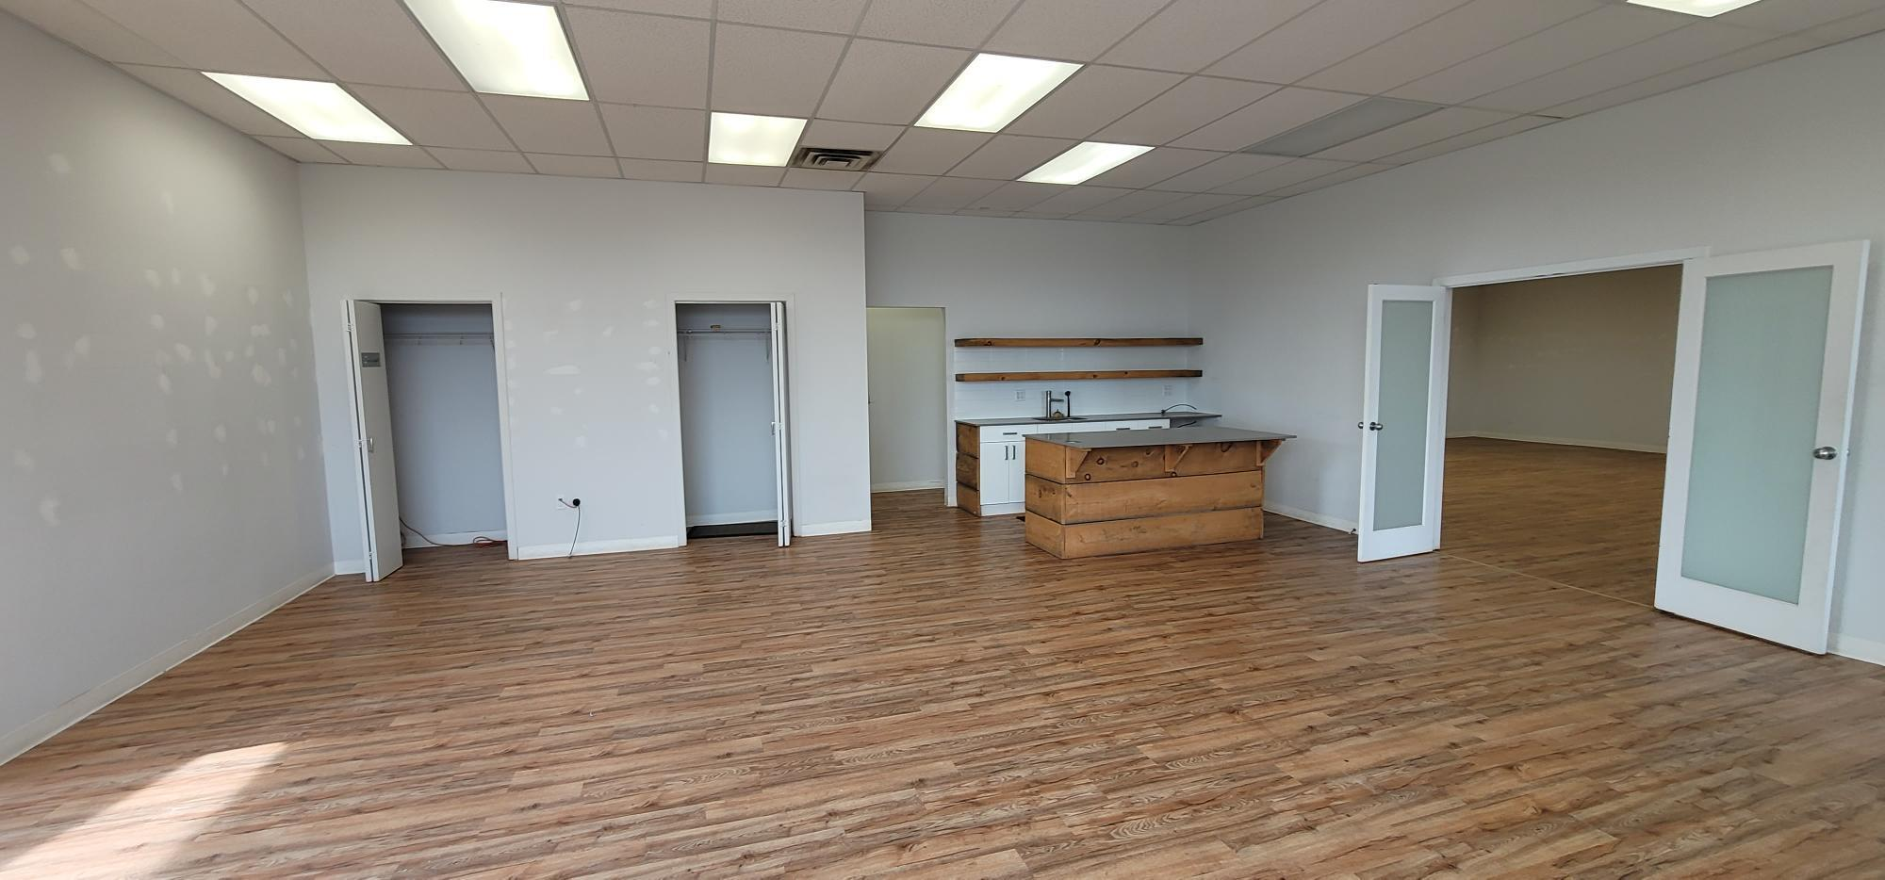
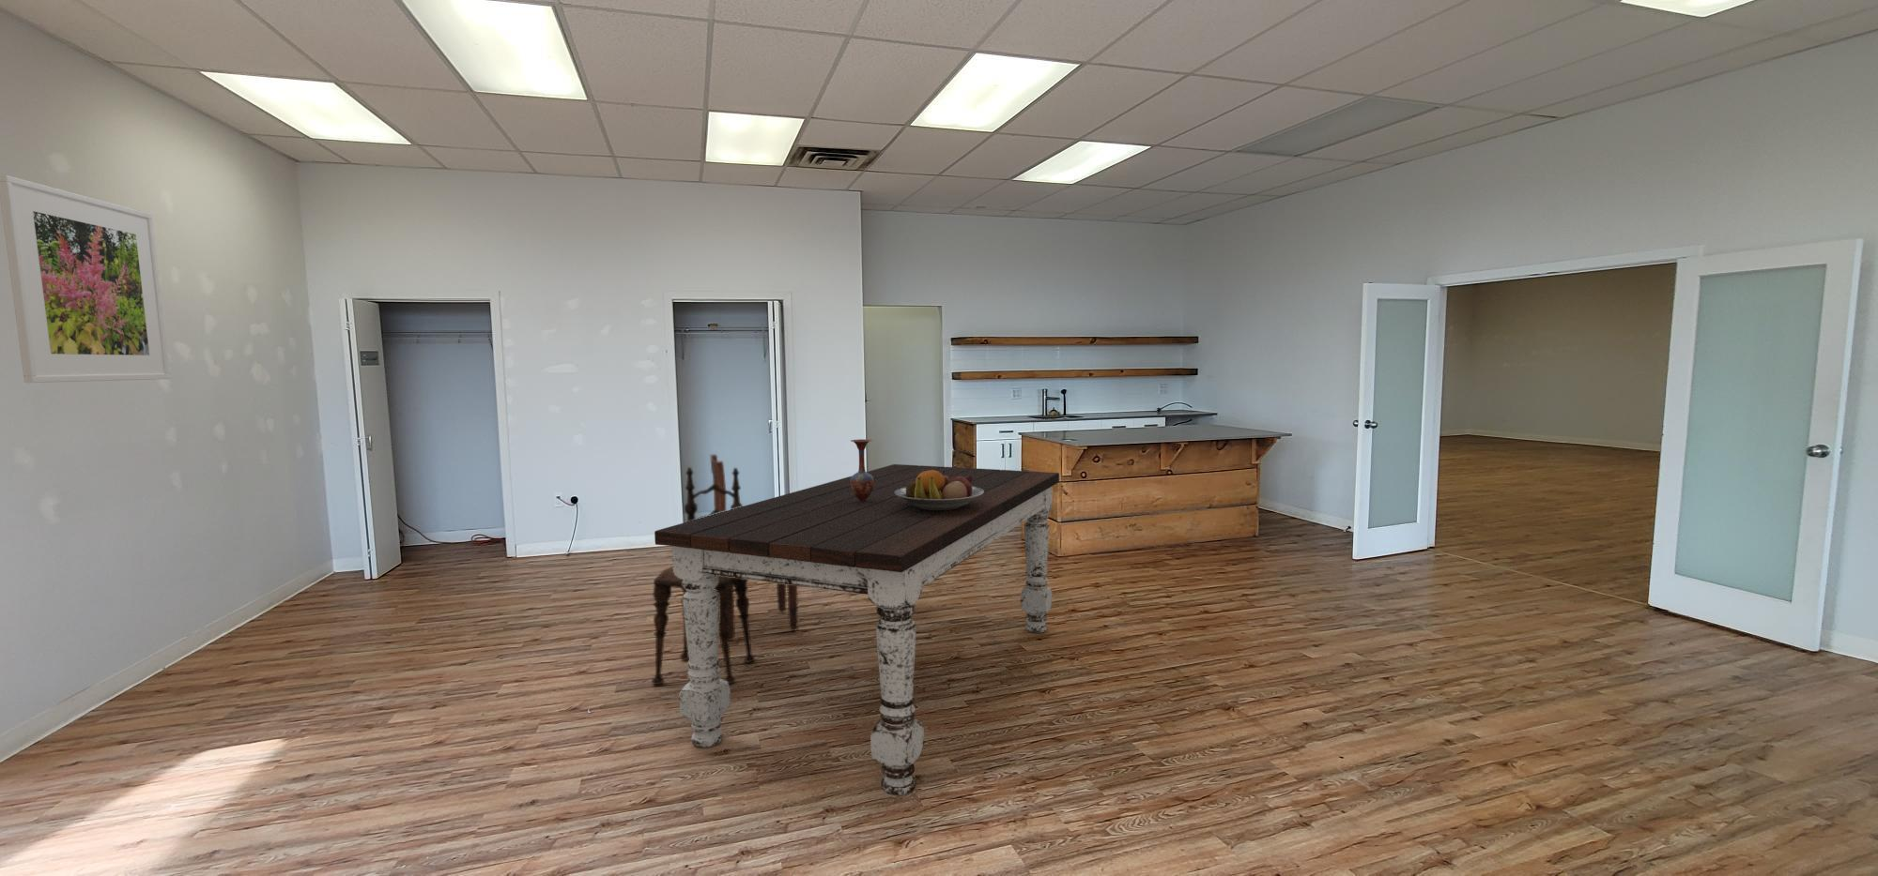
+ dining table (898, 586)
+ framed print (93, 288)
+ fruit bowl (939, 487)
+ dining chair (717, 576)
+ dining chair (725, 510)
+ vase (861, 470)
